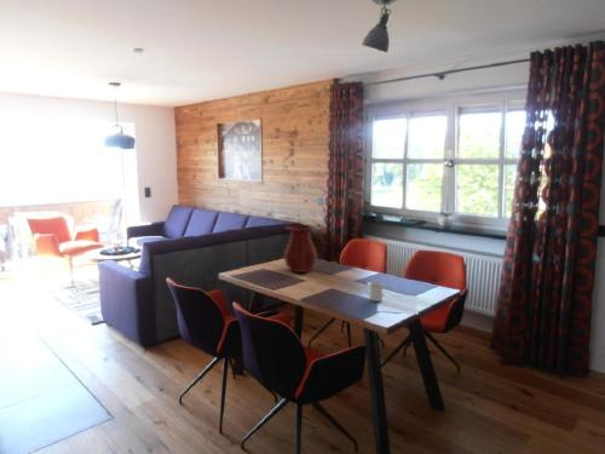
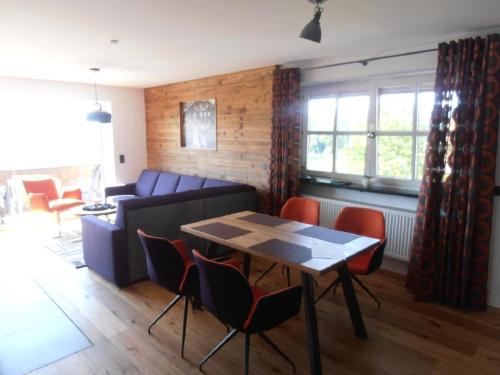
- vase (300, 248)
- mug (373, 291)
